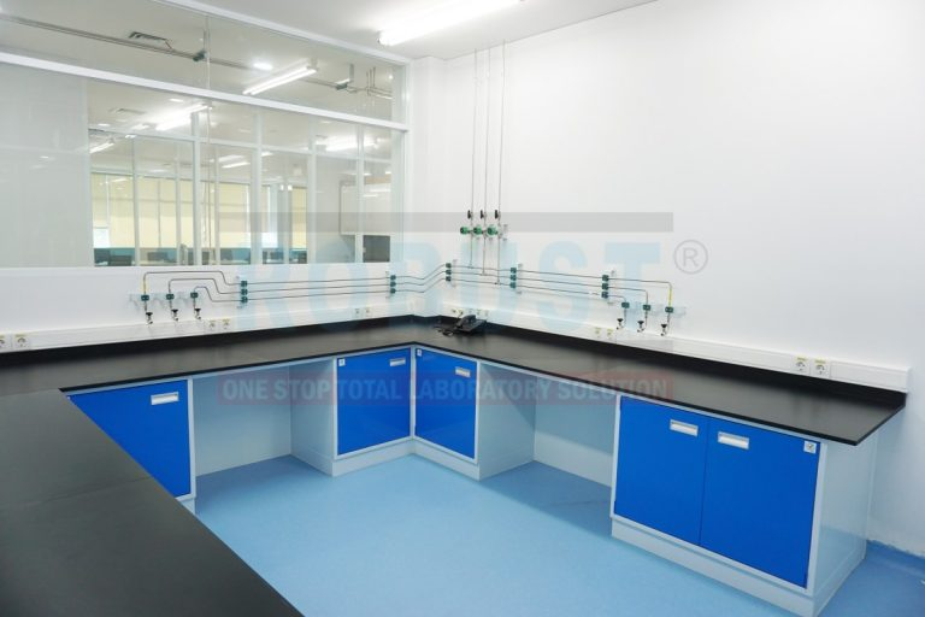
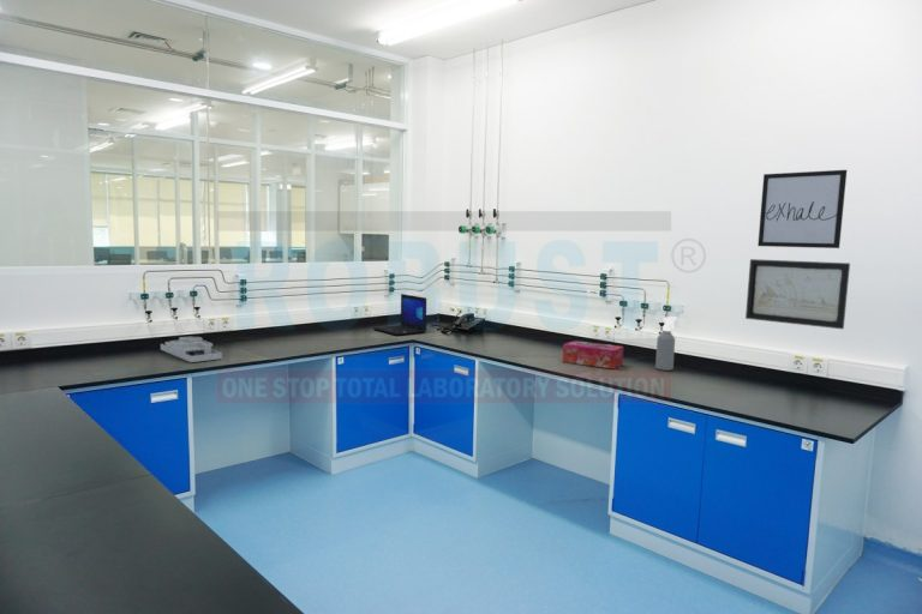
+ desk organizer (190, 347)
+ spray bottle (666, 342)
+ laptop (401, 313)
+ wall art (800, 210)
+ wall art (795, 291)
+ tissue box (592, 354)
